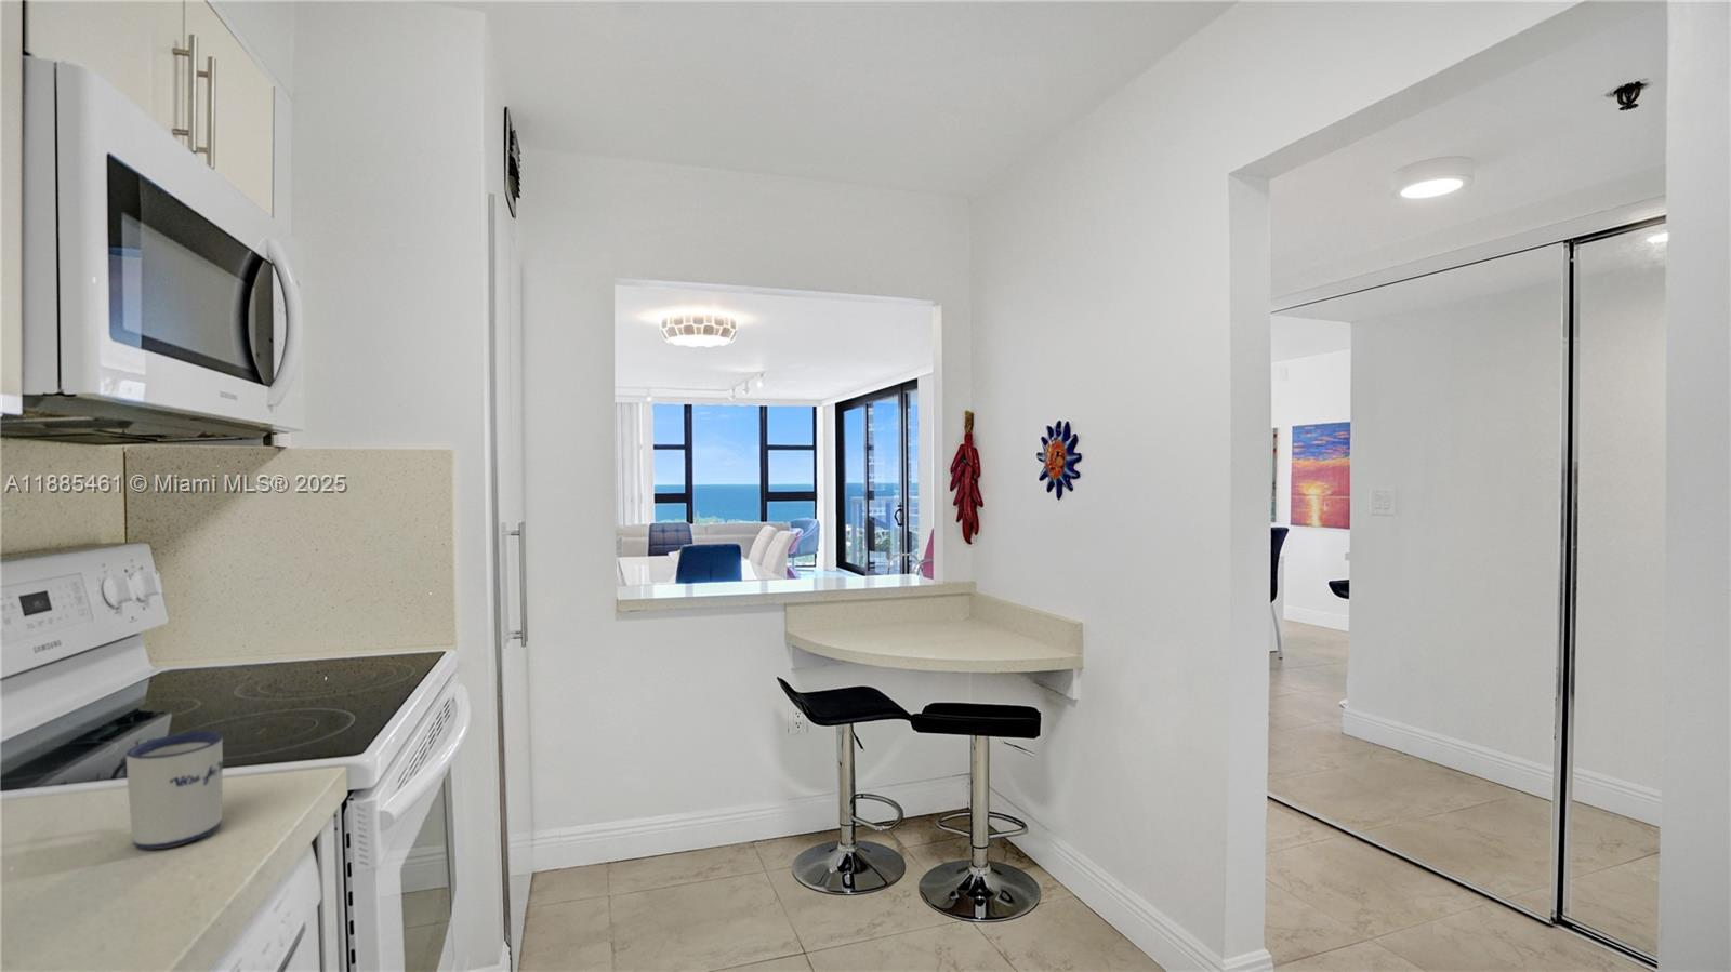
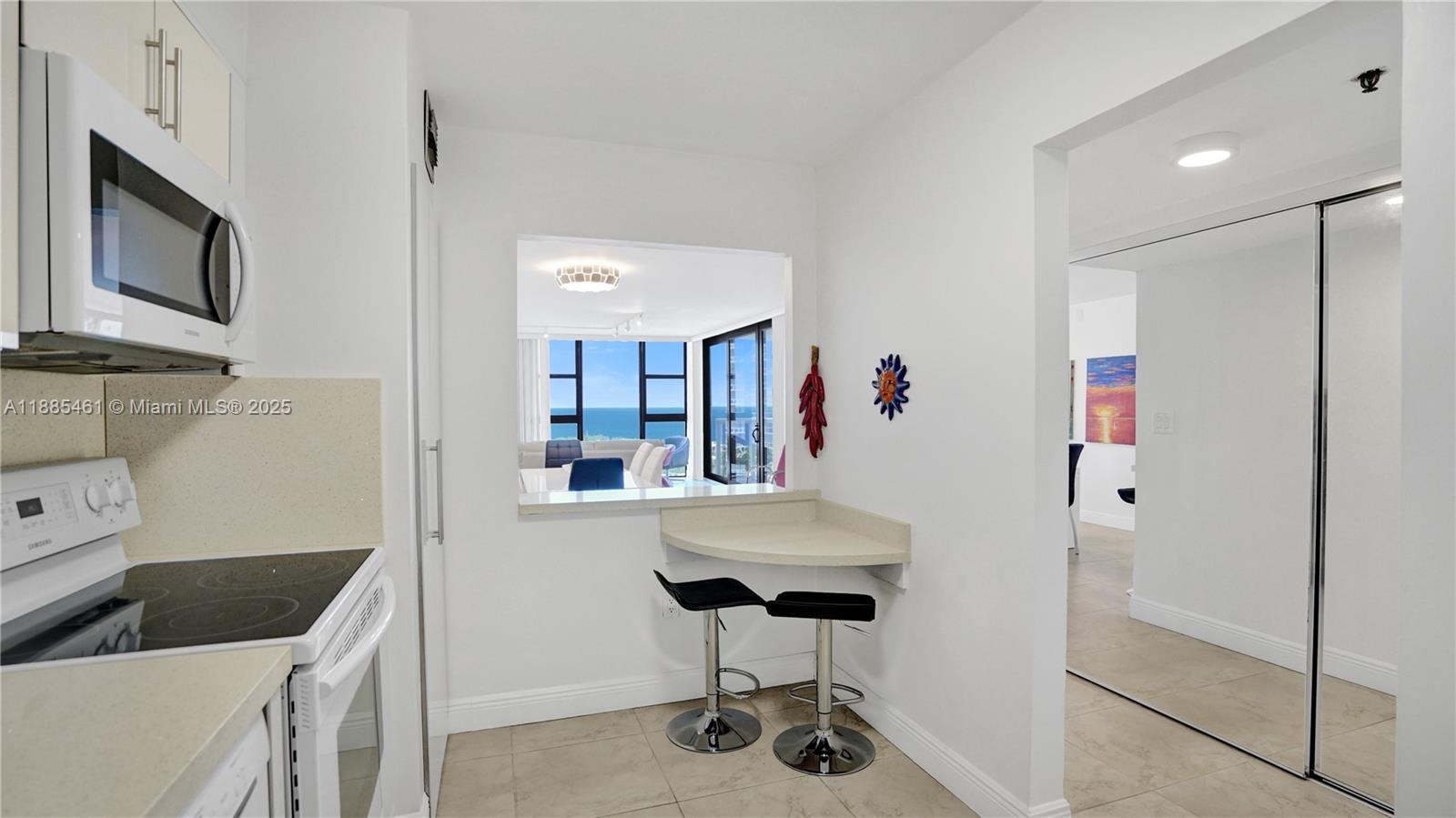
- mug (187, 783)
